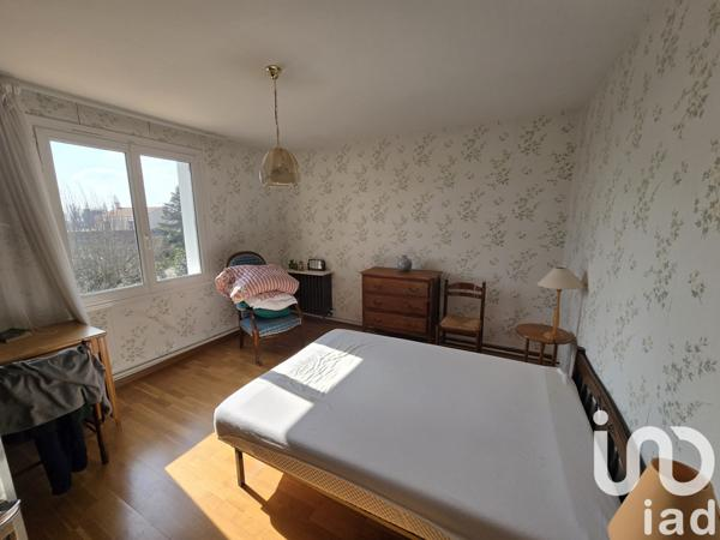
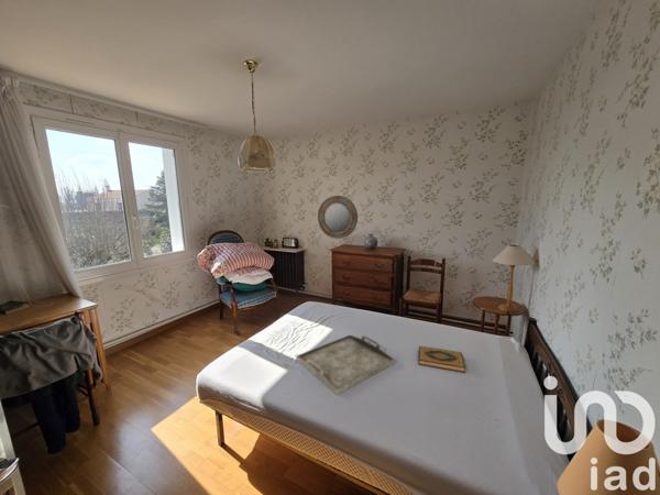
+ hardback book (440, 358)
+ home mirror (337, 217)
+ serving tray (344, 355)
